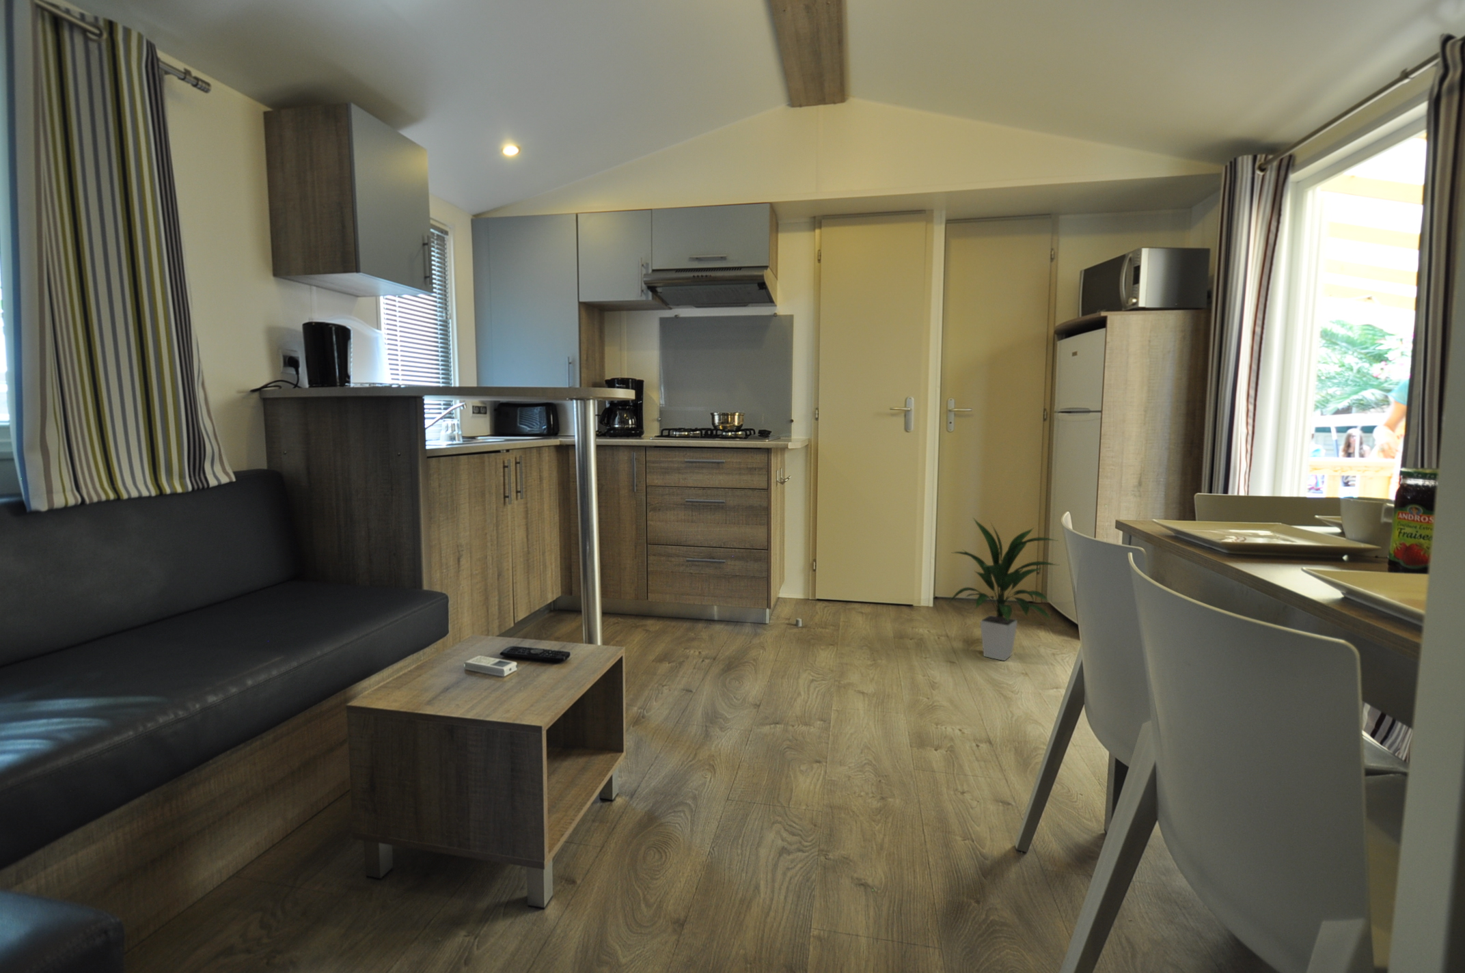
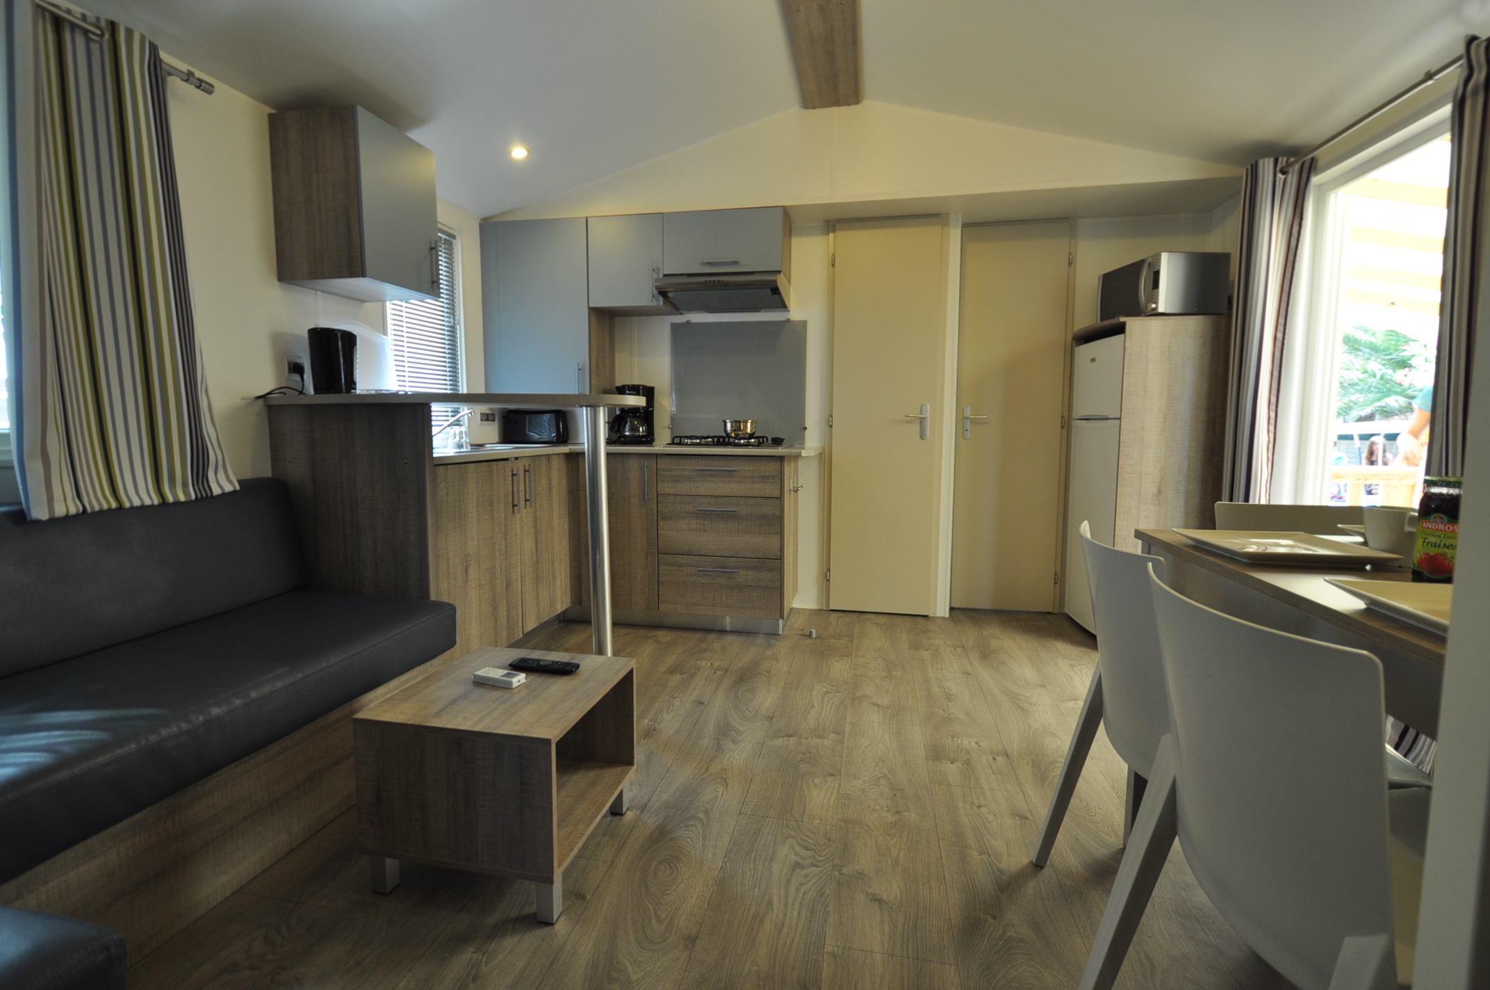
- indoor plant (1005, 587)
